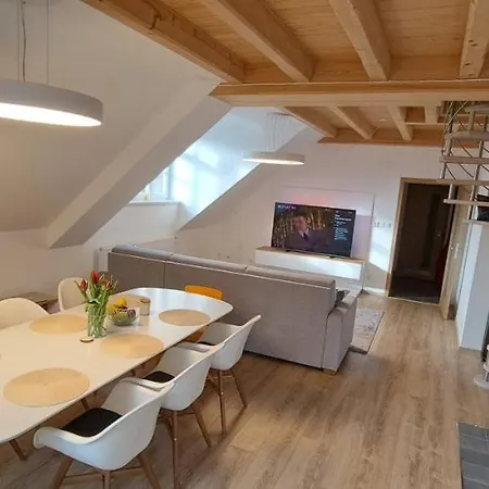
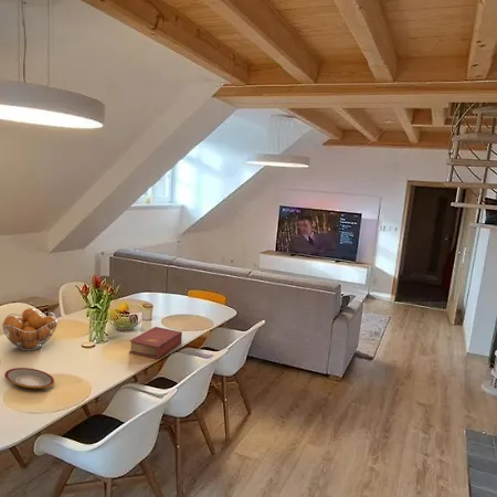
+ fruit basket (30, 328)
+ book (156, 341)
+ plate (29, 379)
